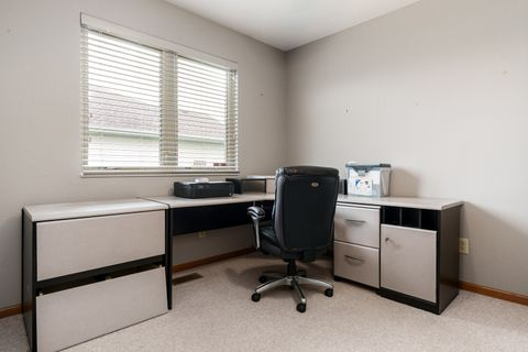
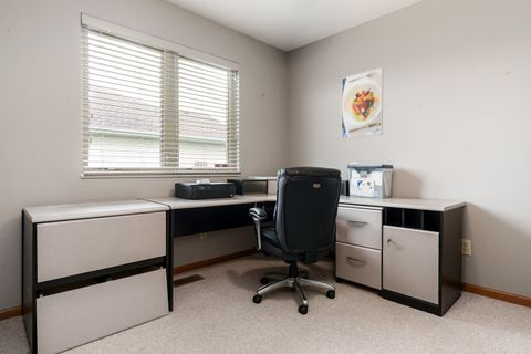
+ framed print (361, 105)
